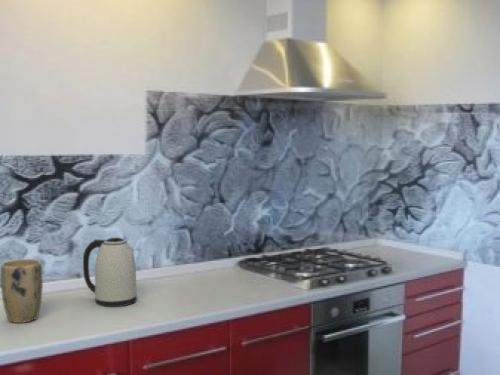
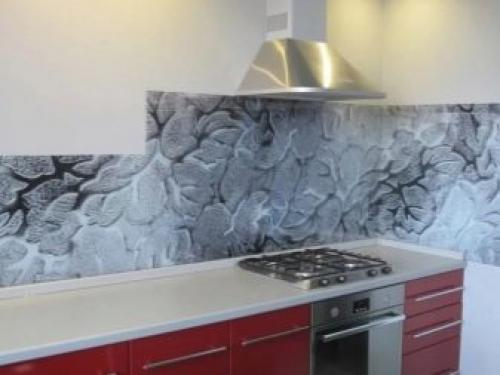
- kettle (108, 268)
- plant pot (22, 291)
